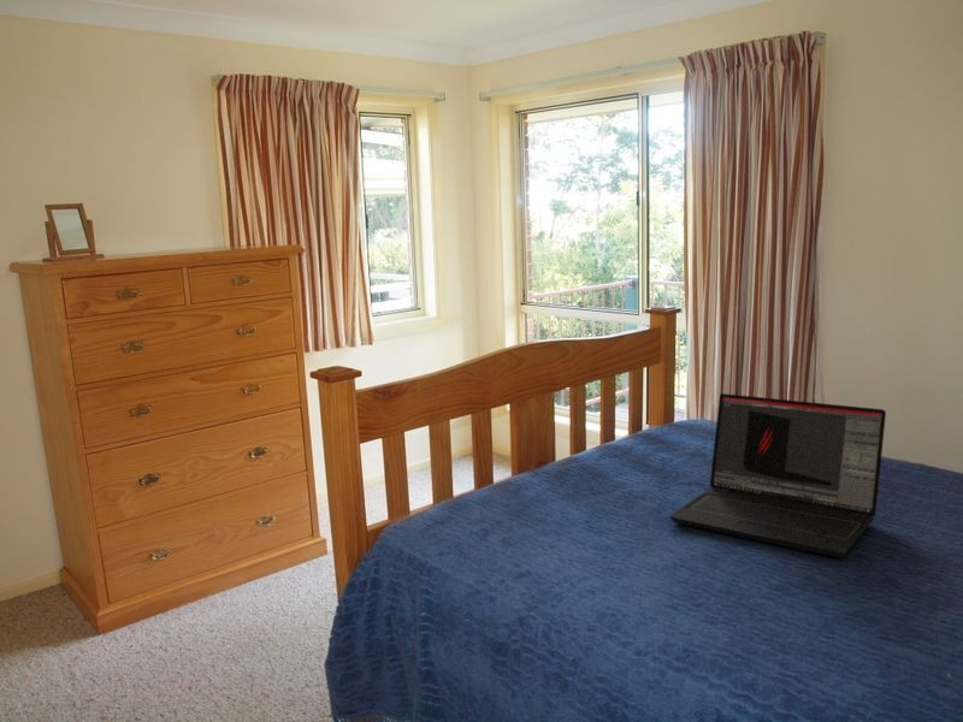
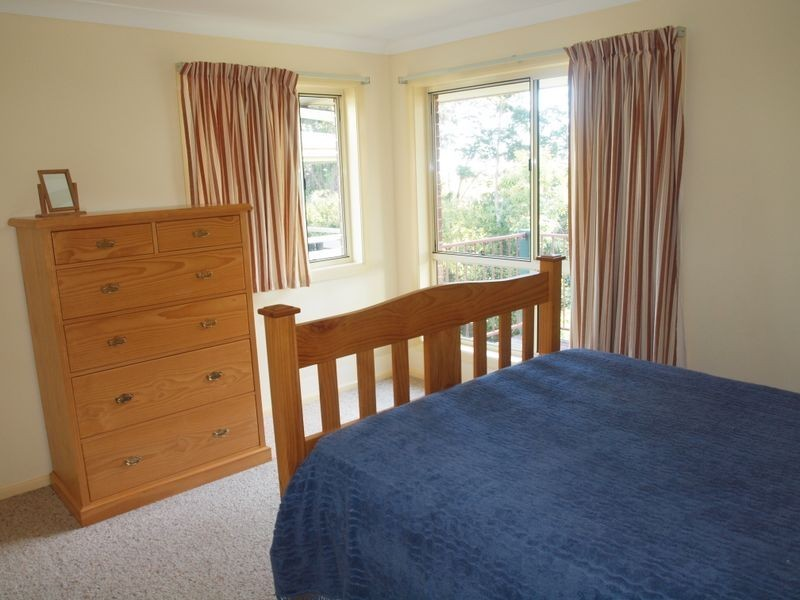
- laptop (775, 467)
